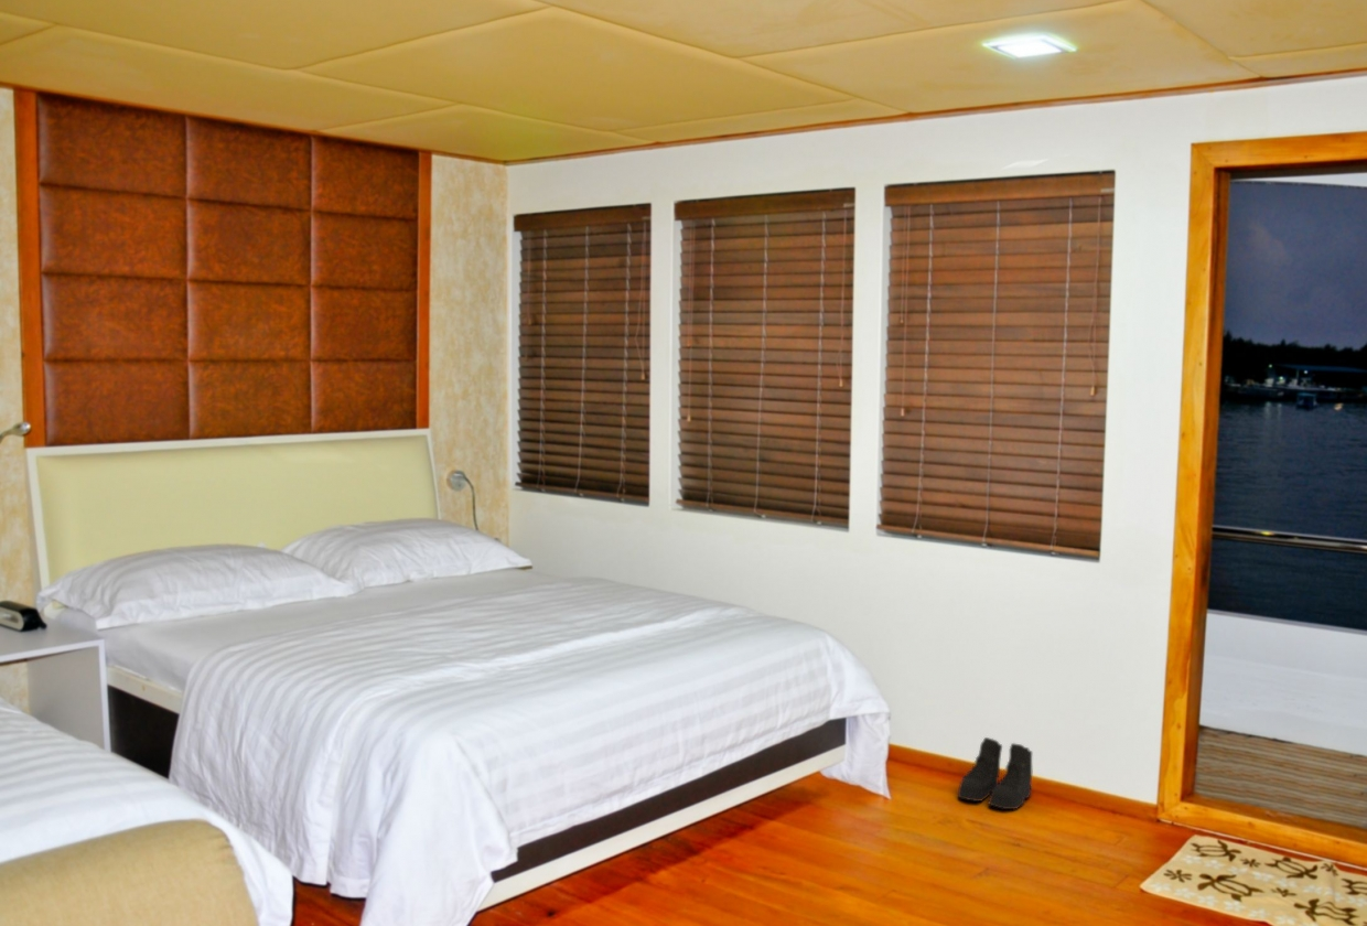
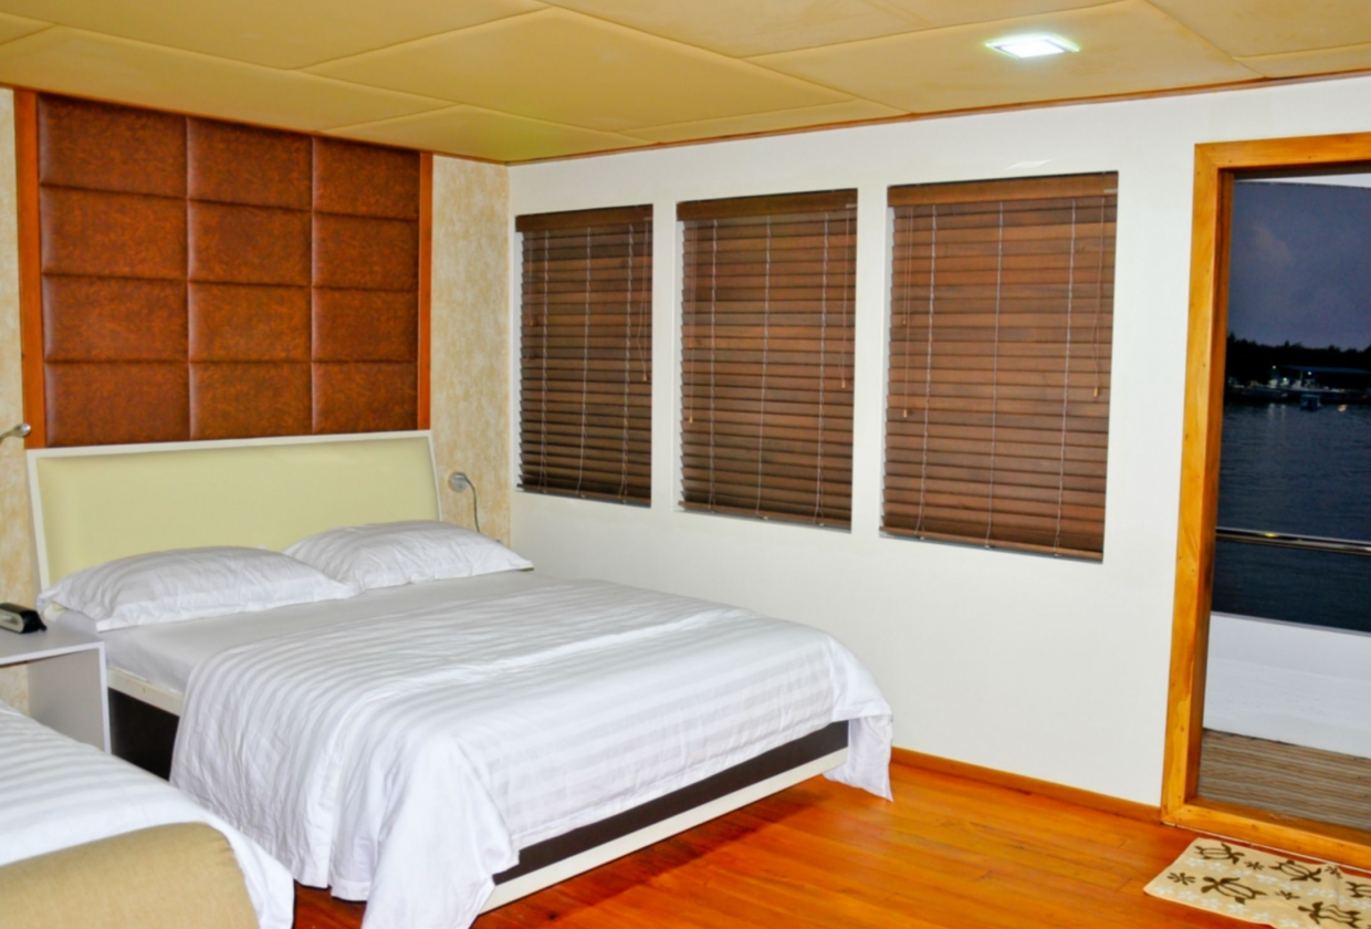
- boots (997, 771)
